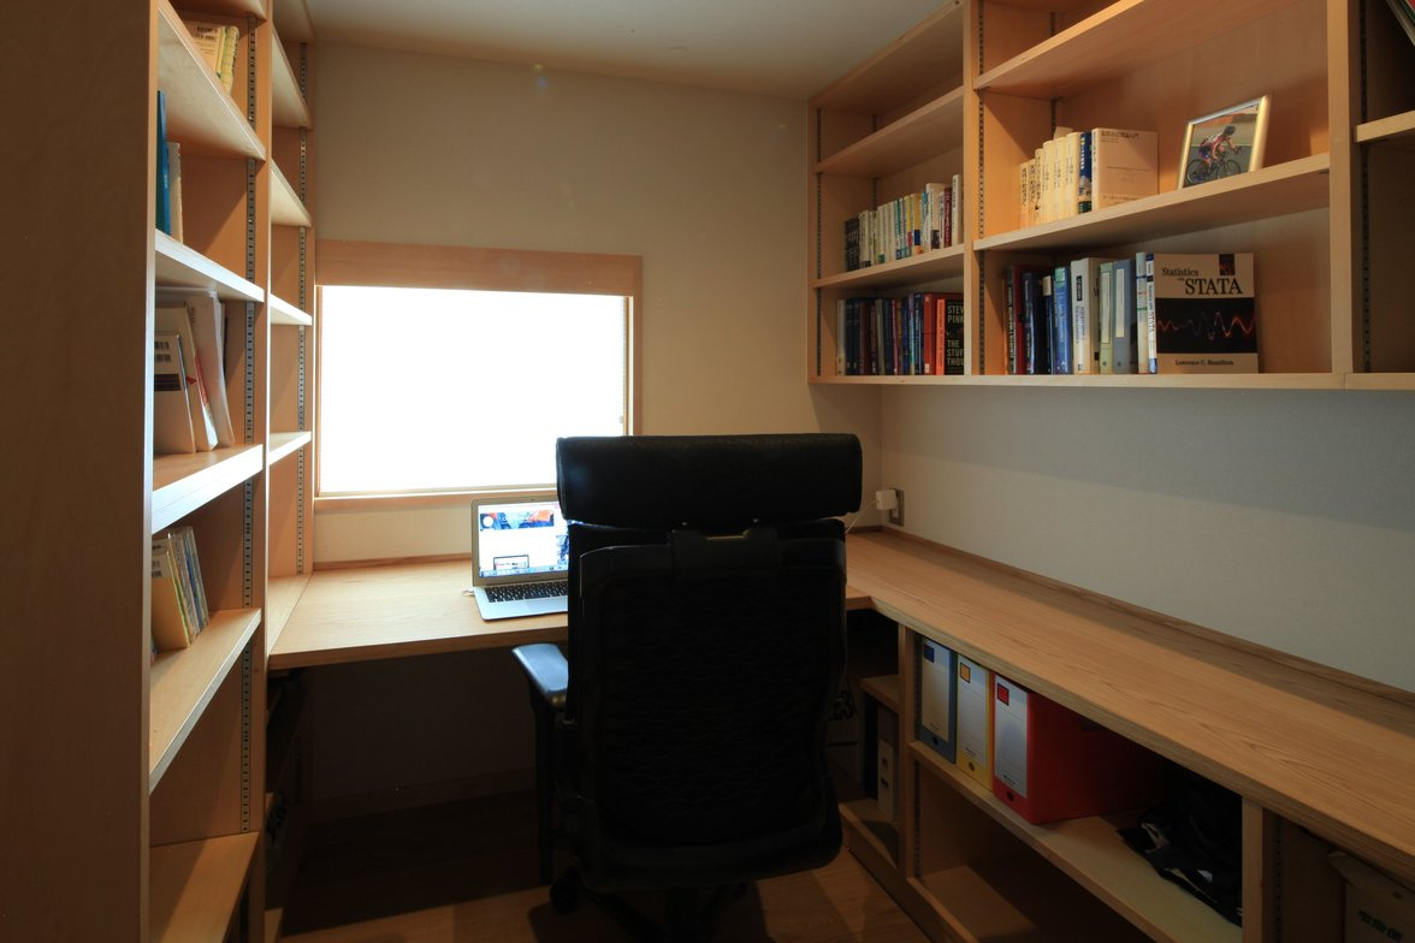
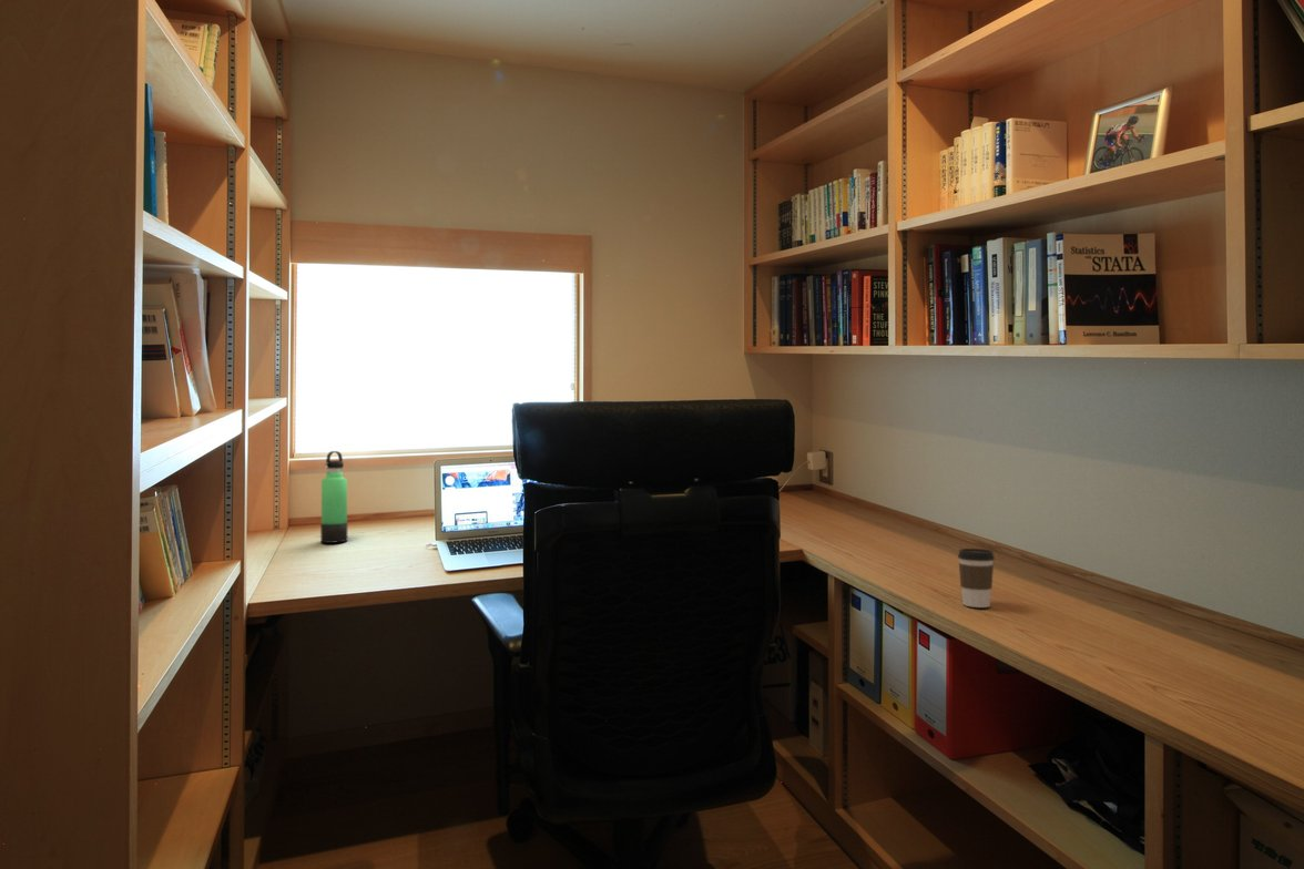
+ thermos bottle (334, 495)
+ coffee cup (976, 577)
